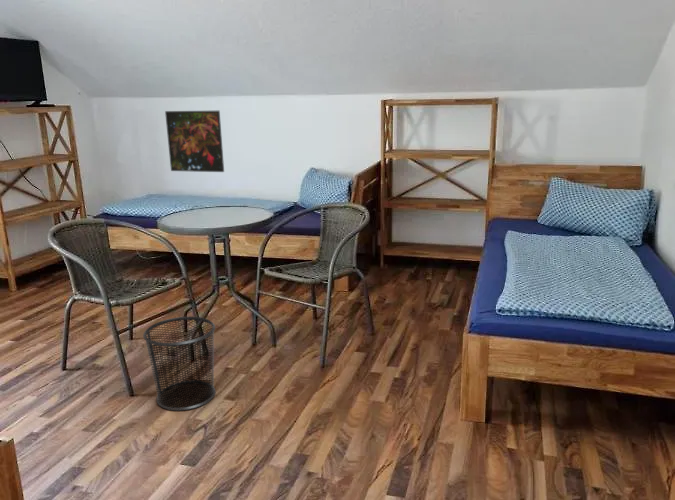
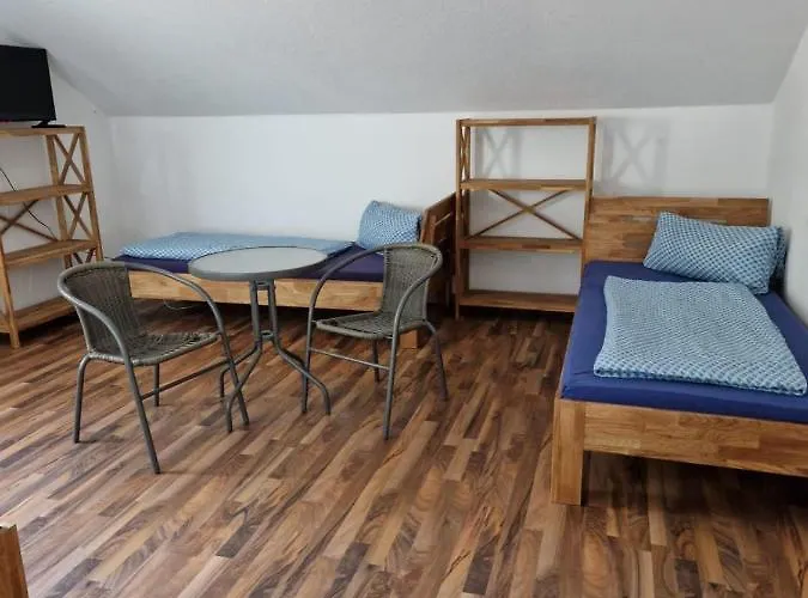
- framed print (194, 141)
- waste bin (183, 363)
